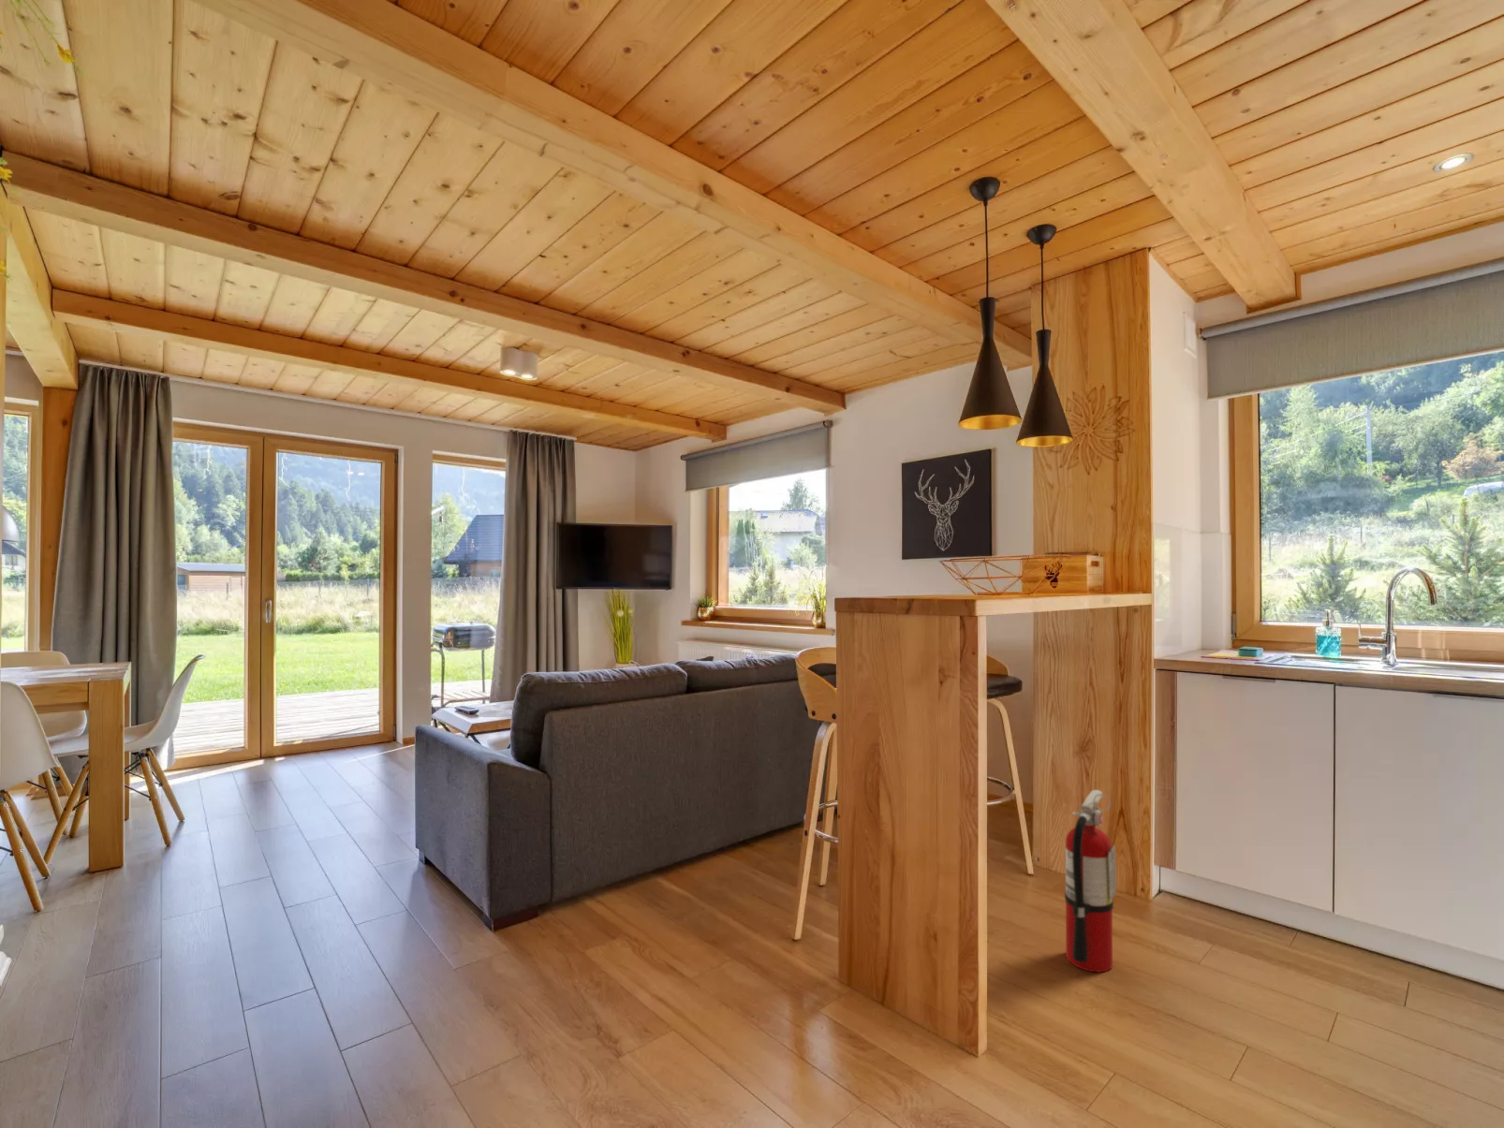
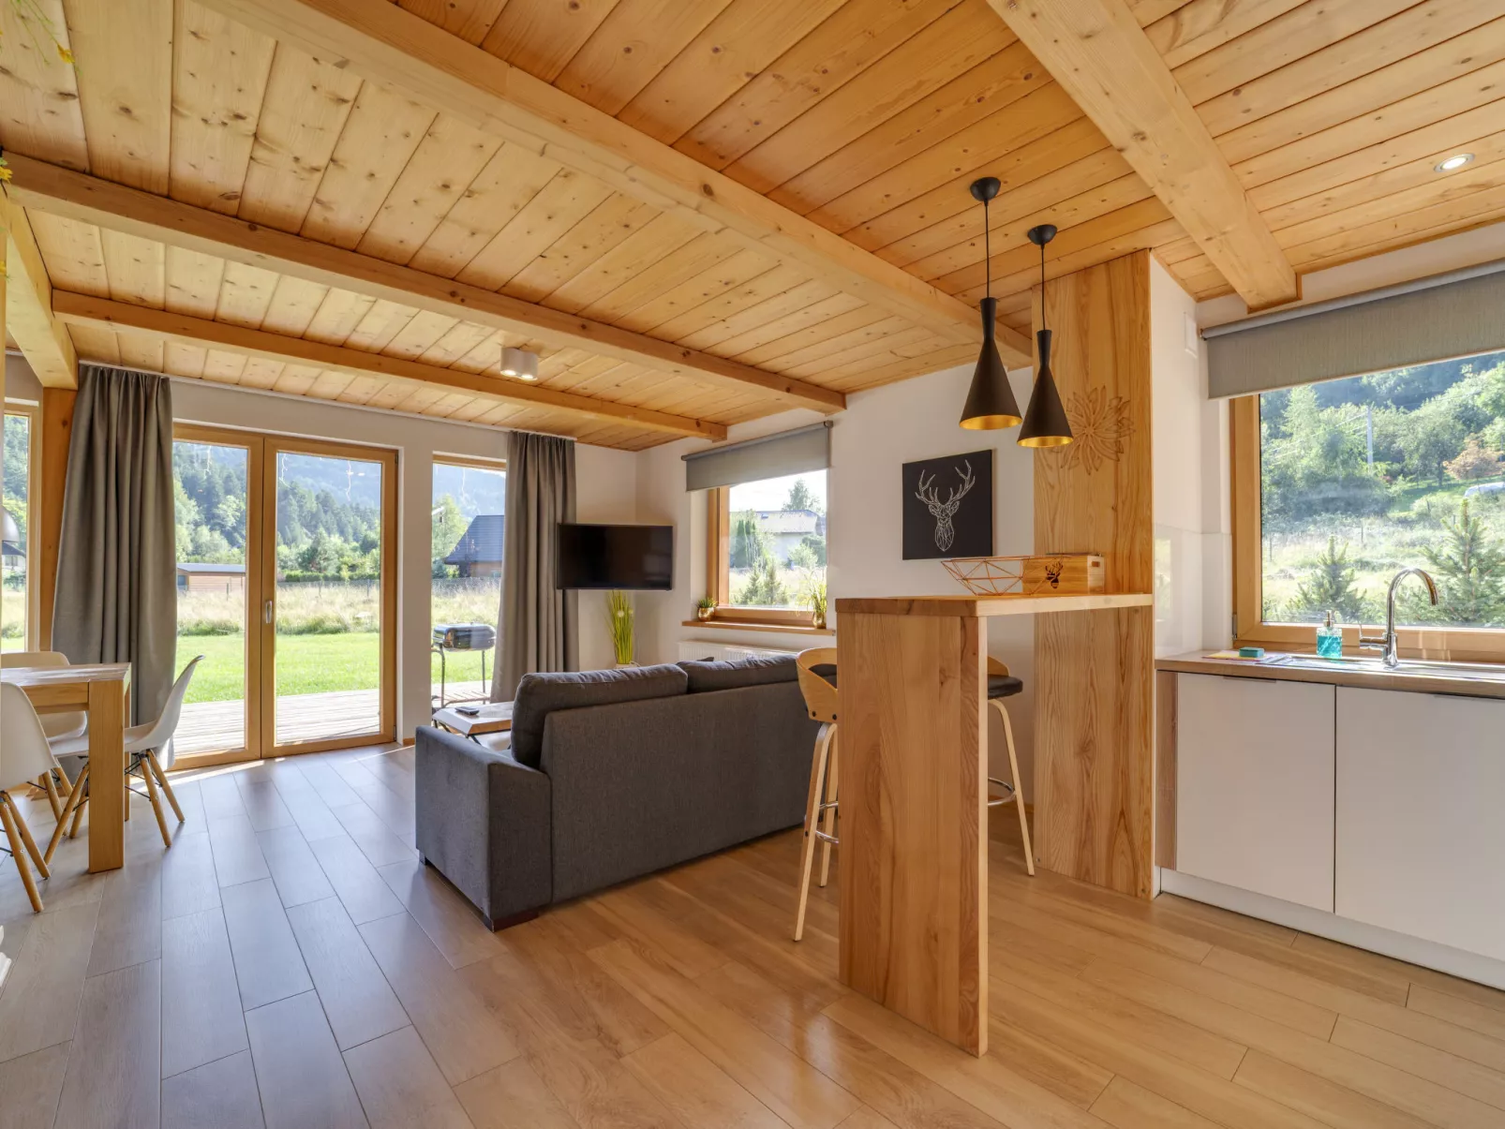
- fire extinguisher (1087, 876)
